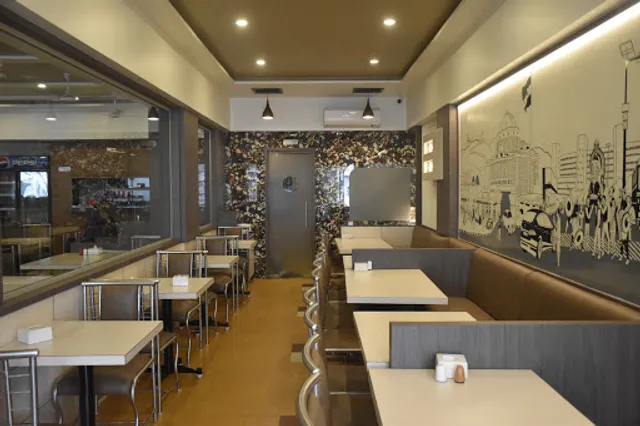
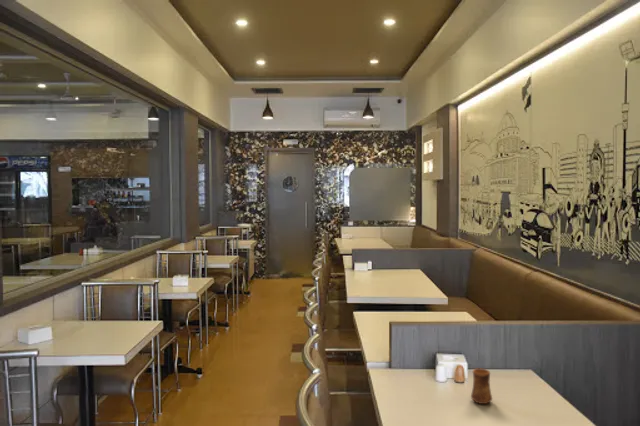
+ cup (481, 386)
